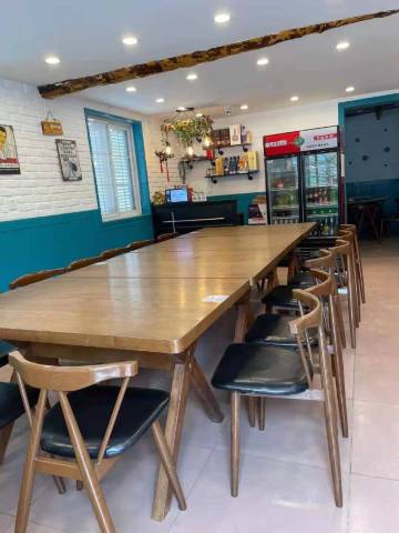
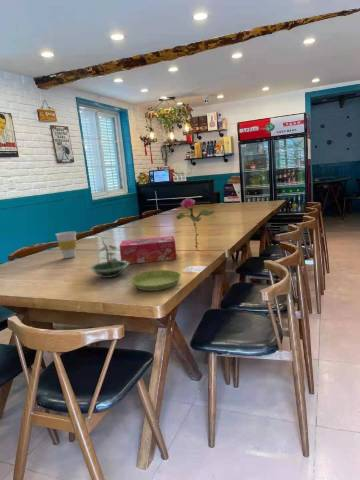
+ tissue box (148, 249)
+ flower (195, 223)
+ saucer (156, 280)
+ cup (67, 245)
+ terrarium (105, 244)
